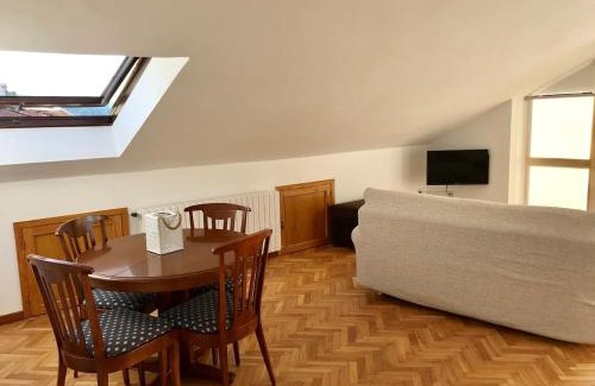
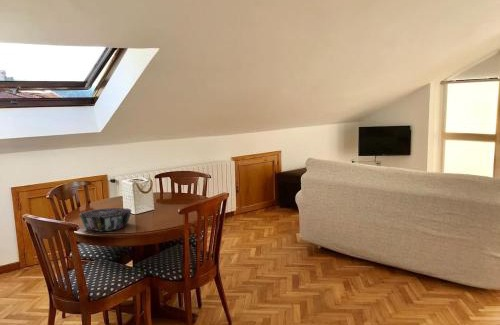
+ decorative bowl (106, 219)
